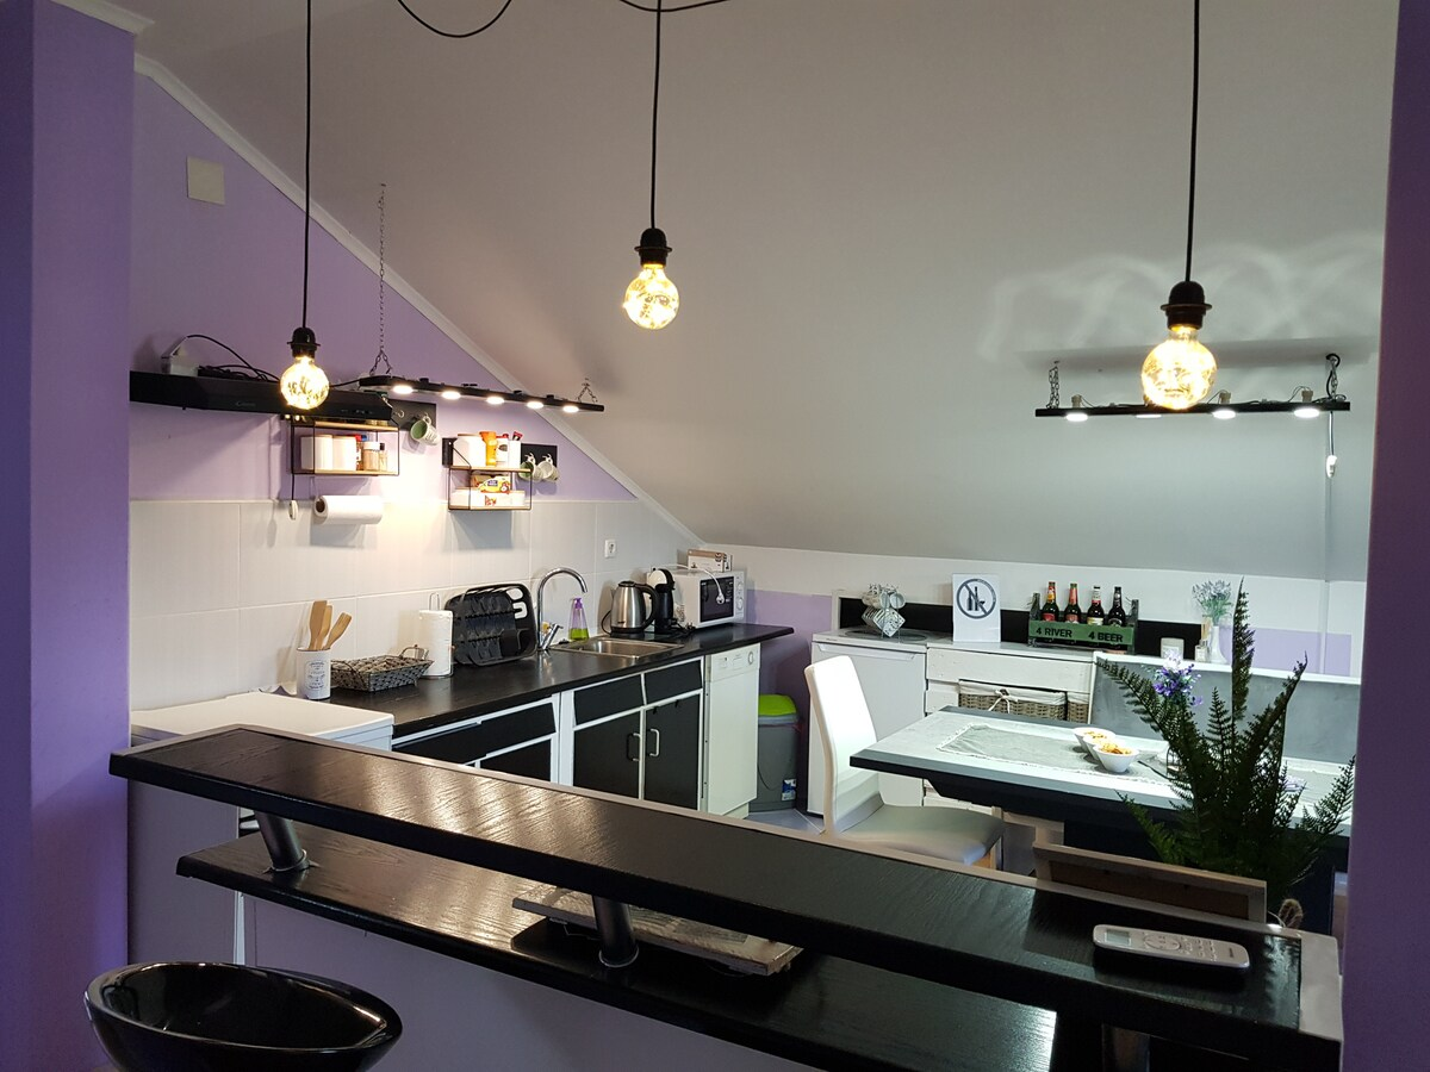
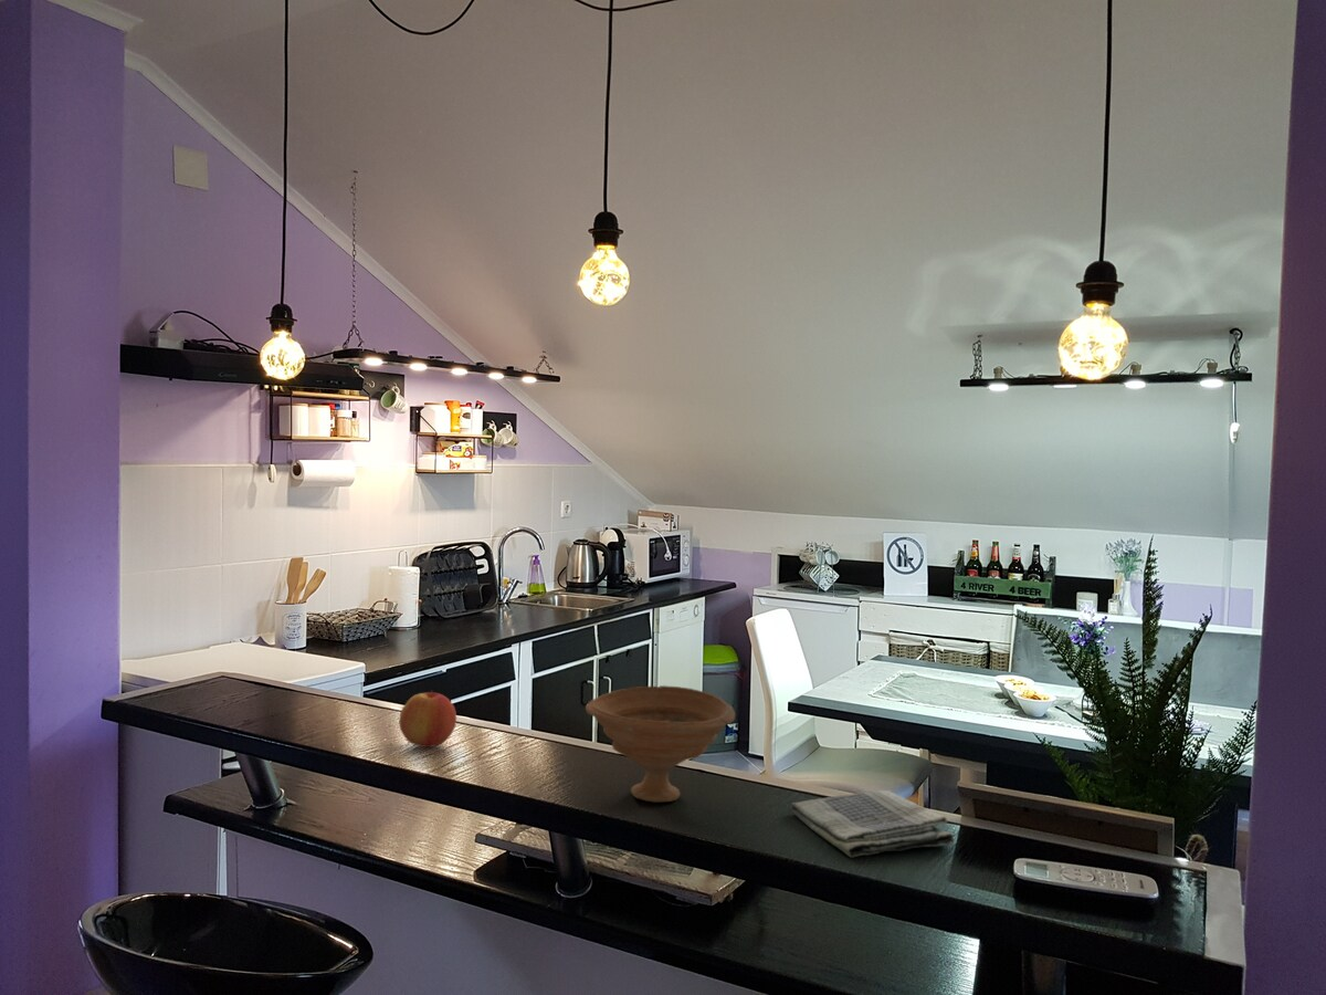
+ apple (429, 716)
+ bowl (659, 748)
+ dish towel (870, 818)
